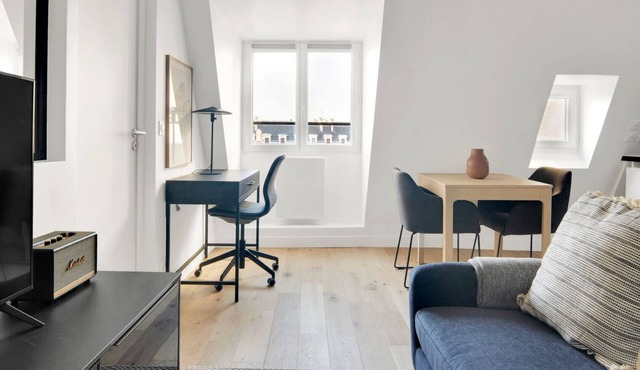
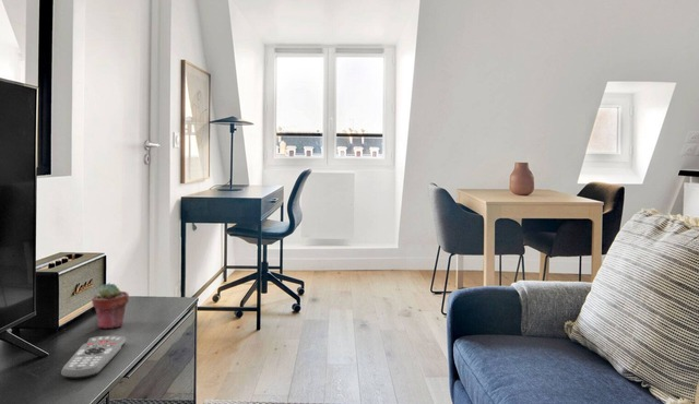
+ potted succulent (110, 304)
+ remote control (94, 355)
